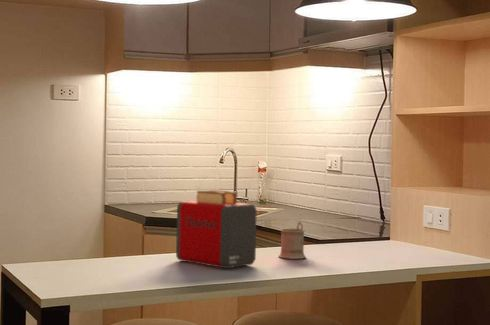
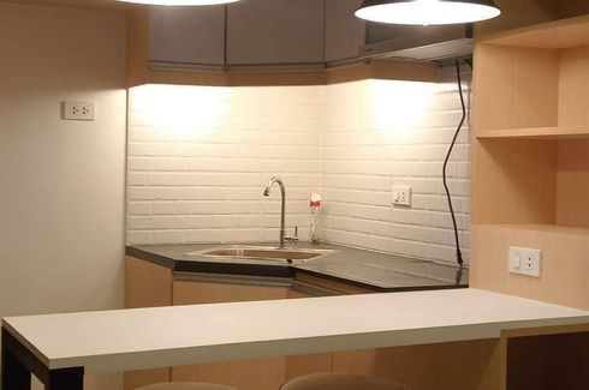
- mug (294, 239)
- toaster (215, 226)
